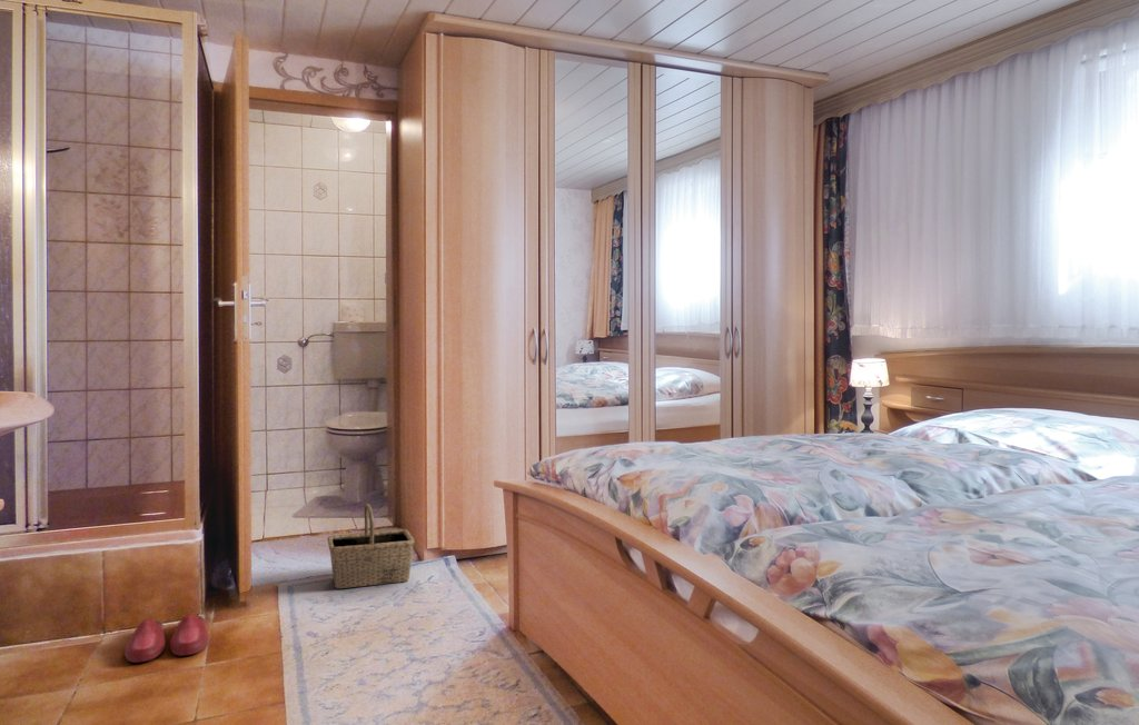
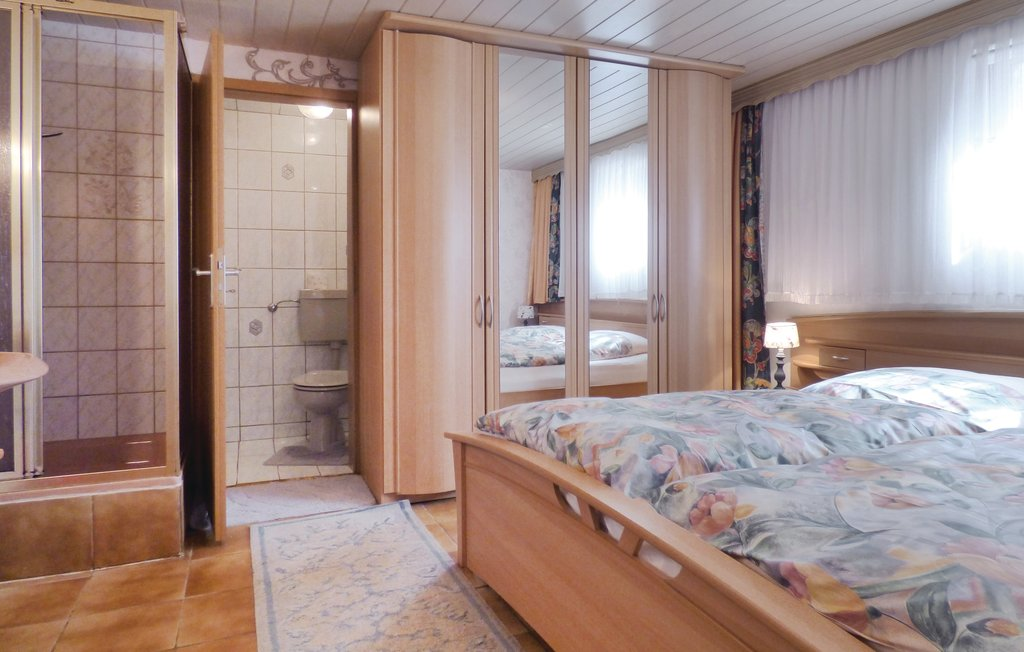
- basket (370, 543)
- slippers (164, 634)
